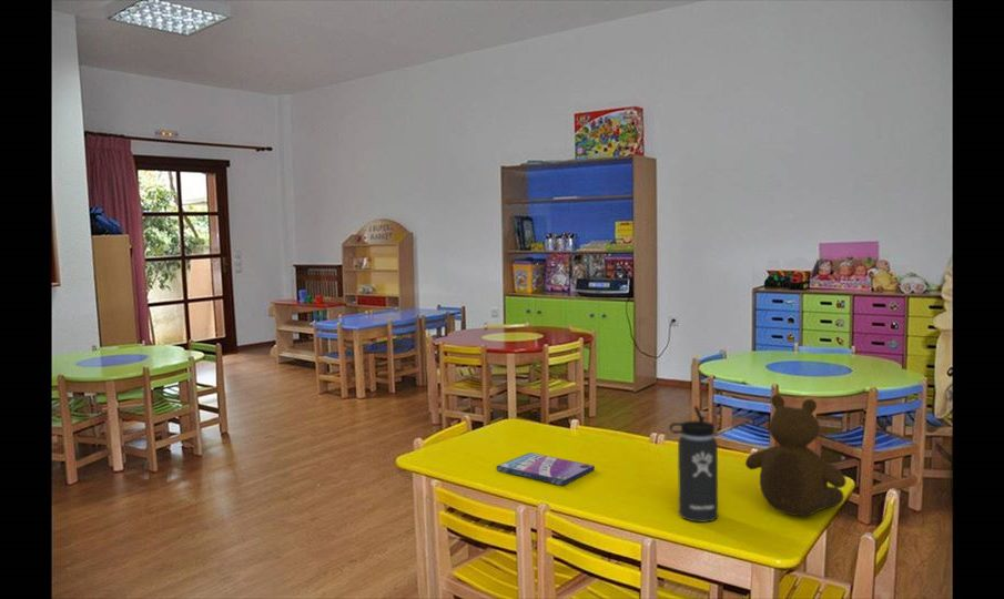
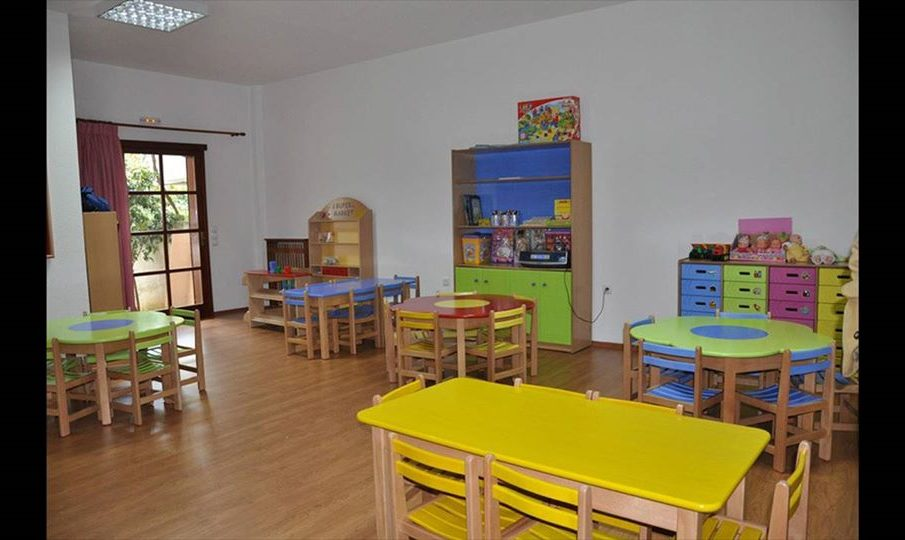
- thermos bottle (693, 460)
- video game case (545, 467)
- teddy bear (800, 451)
